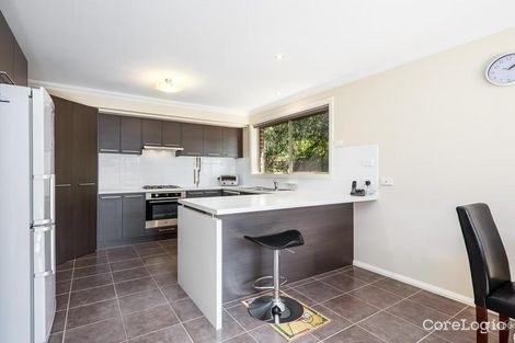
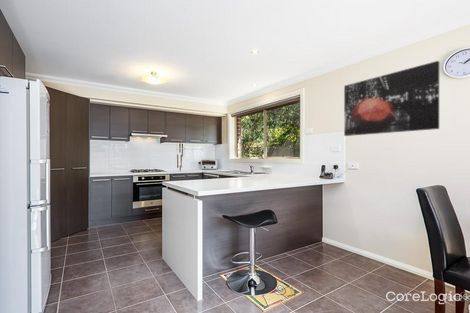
+ wall art (384, 104)
